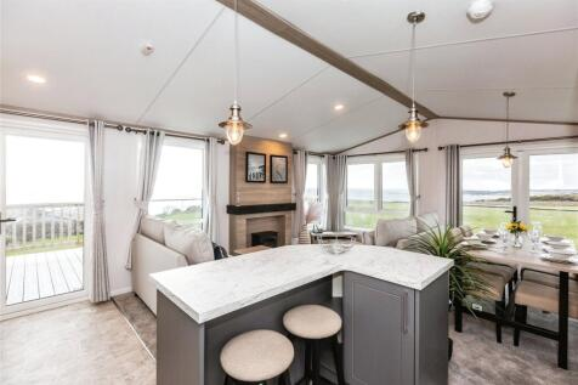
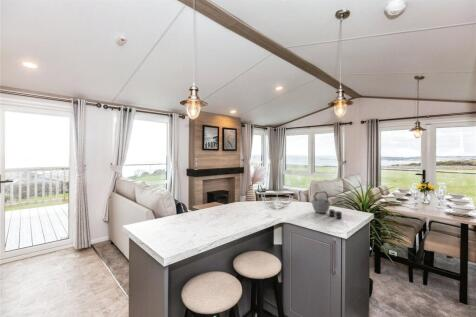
+ kettle (327, 203)
